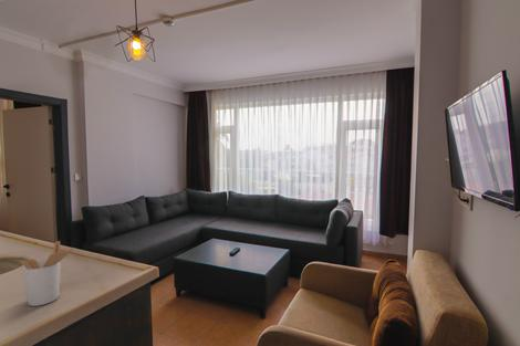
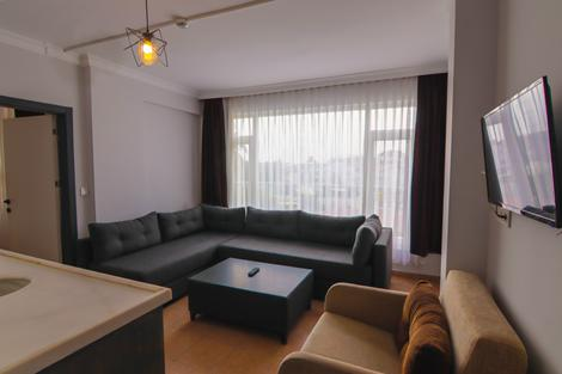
- utensil holder (49, 273)
